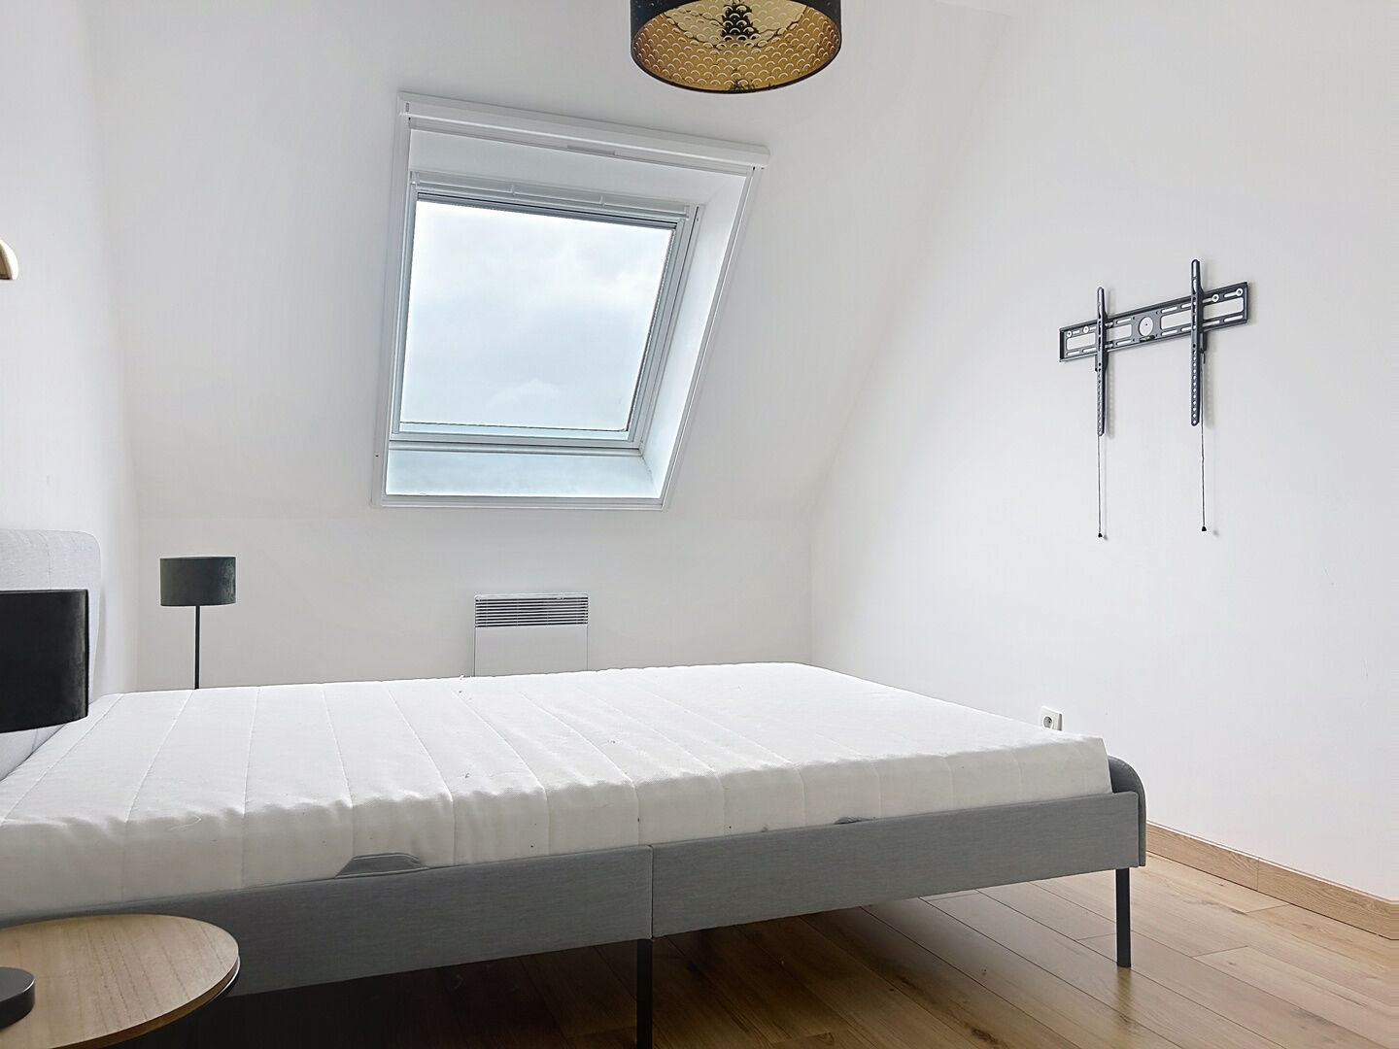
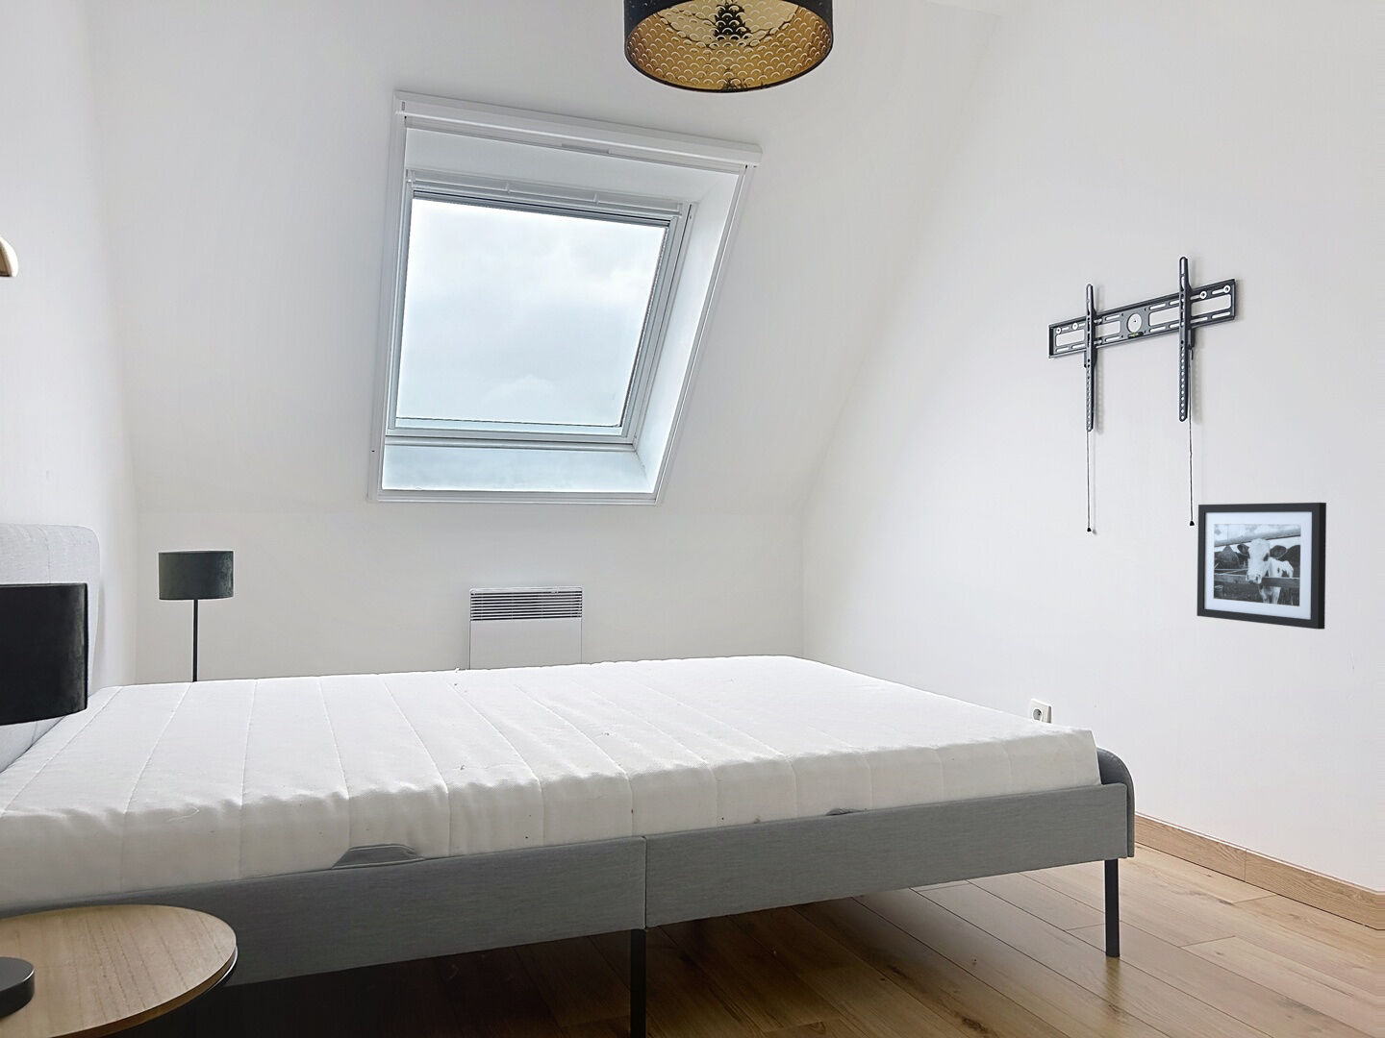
+ picture frame (1257, 563)
